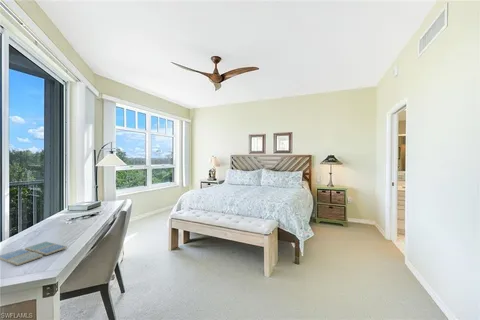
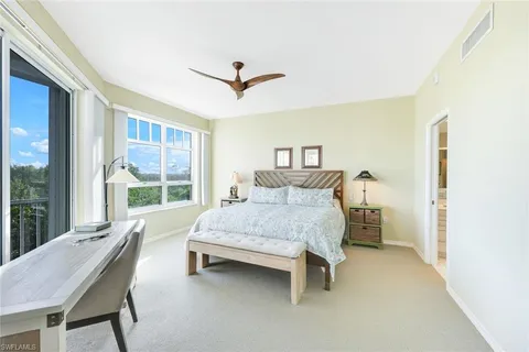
- drink coaster (33, 251)
